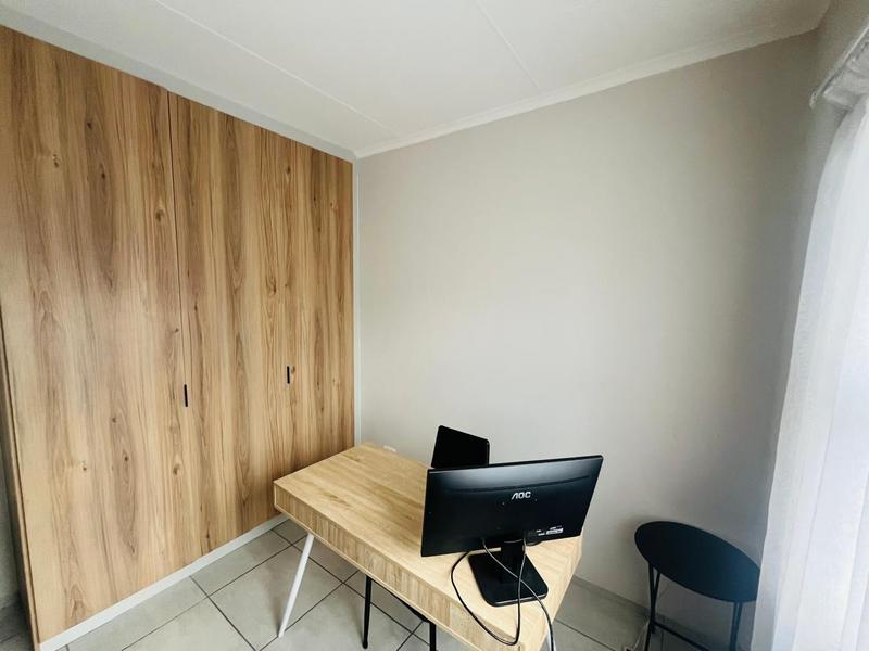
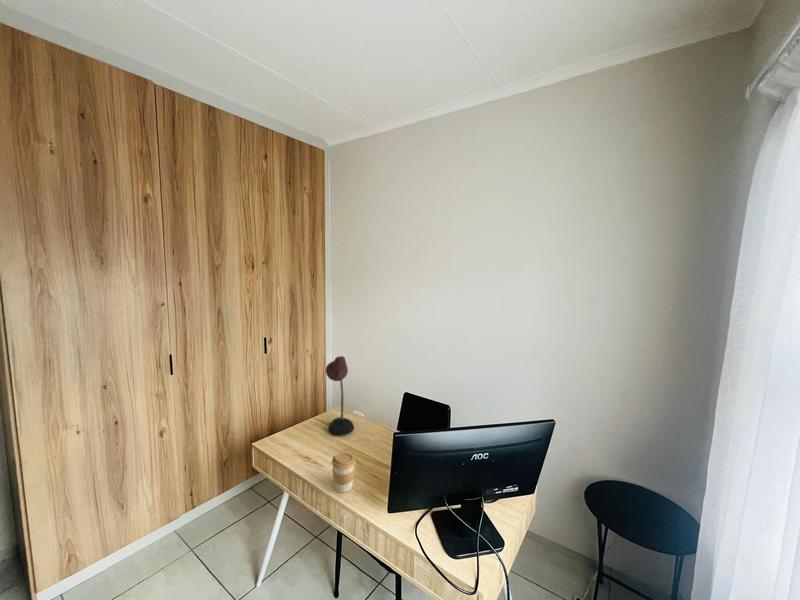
+ coffee cup (343, 471)
+ desk lamp (341, 391)
